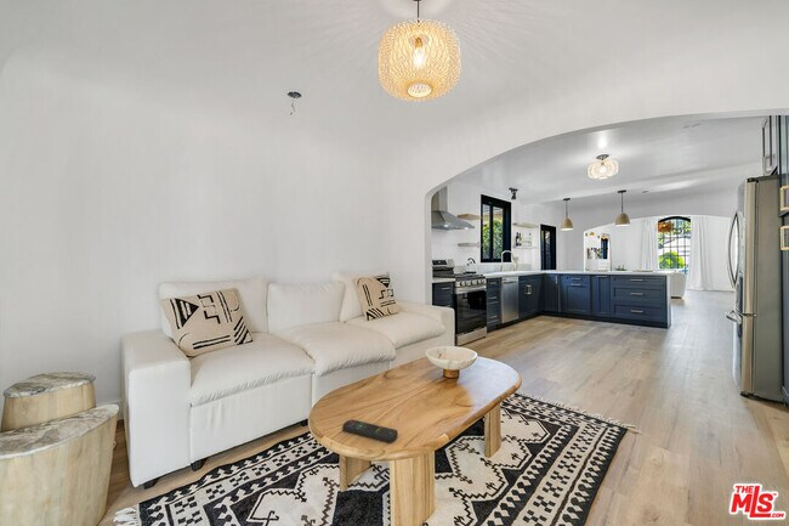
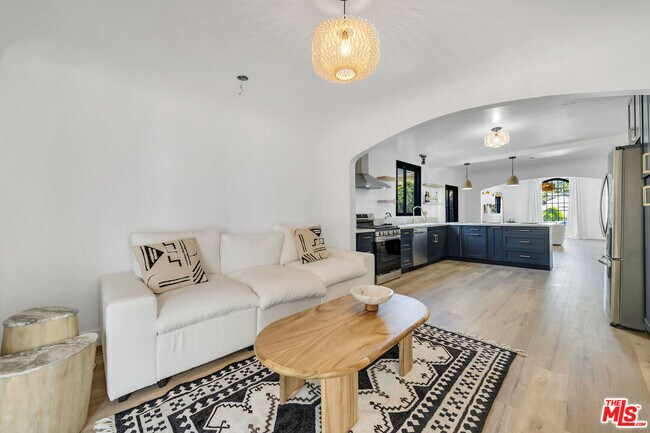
- remote control (369, 430)
